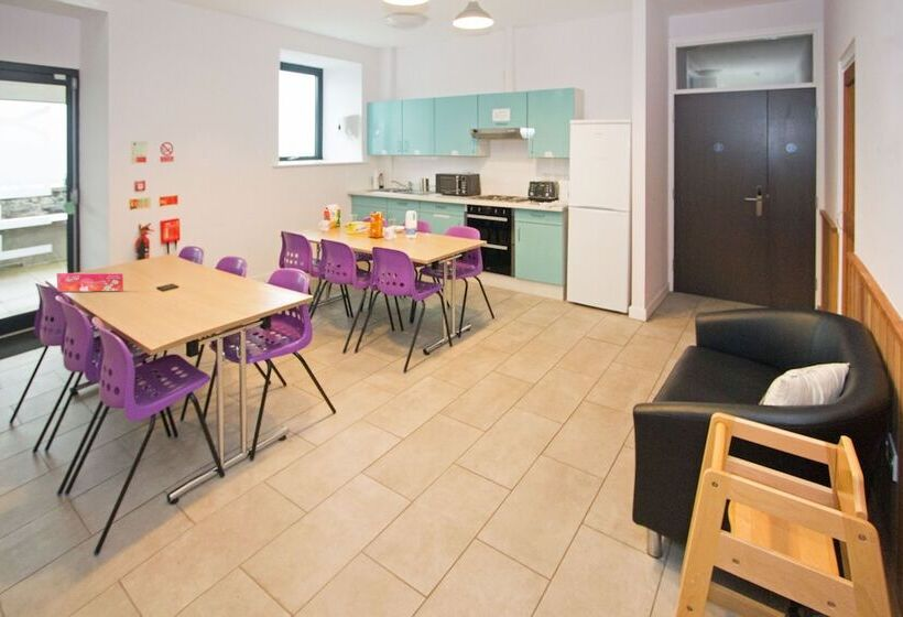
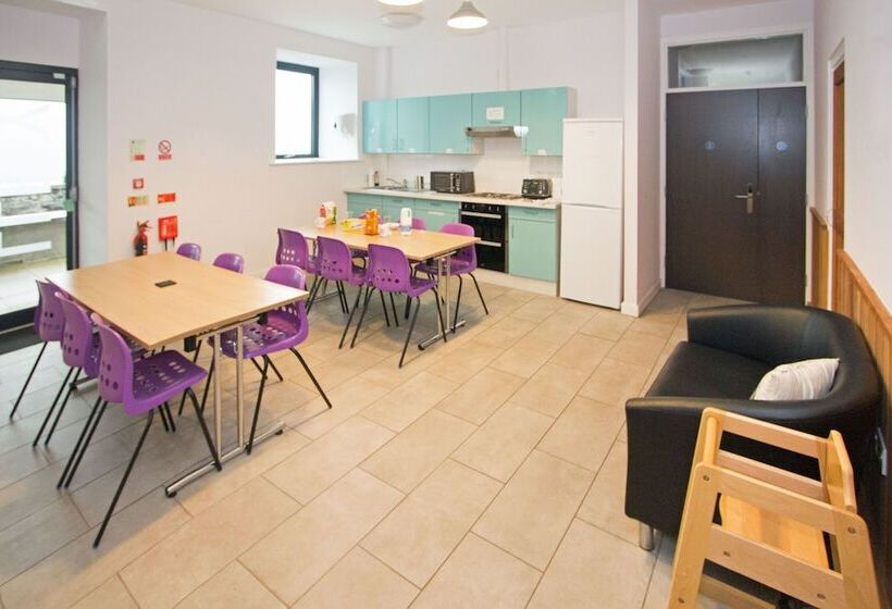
- tissue box (90, 282)
